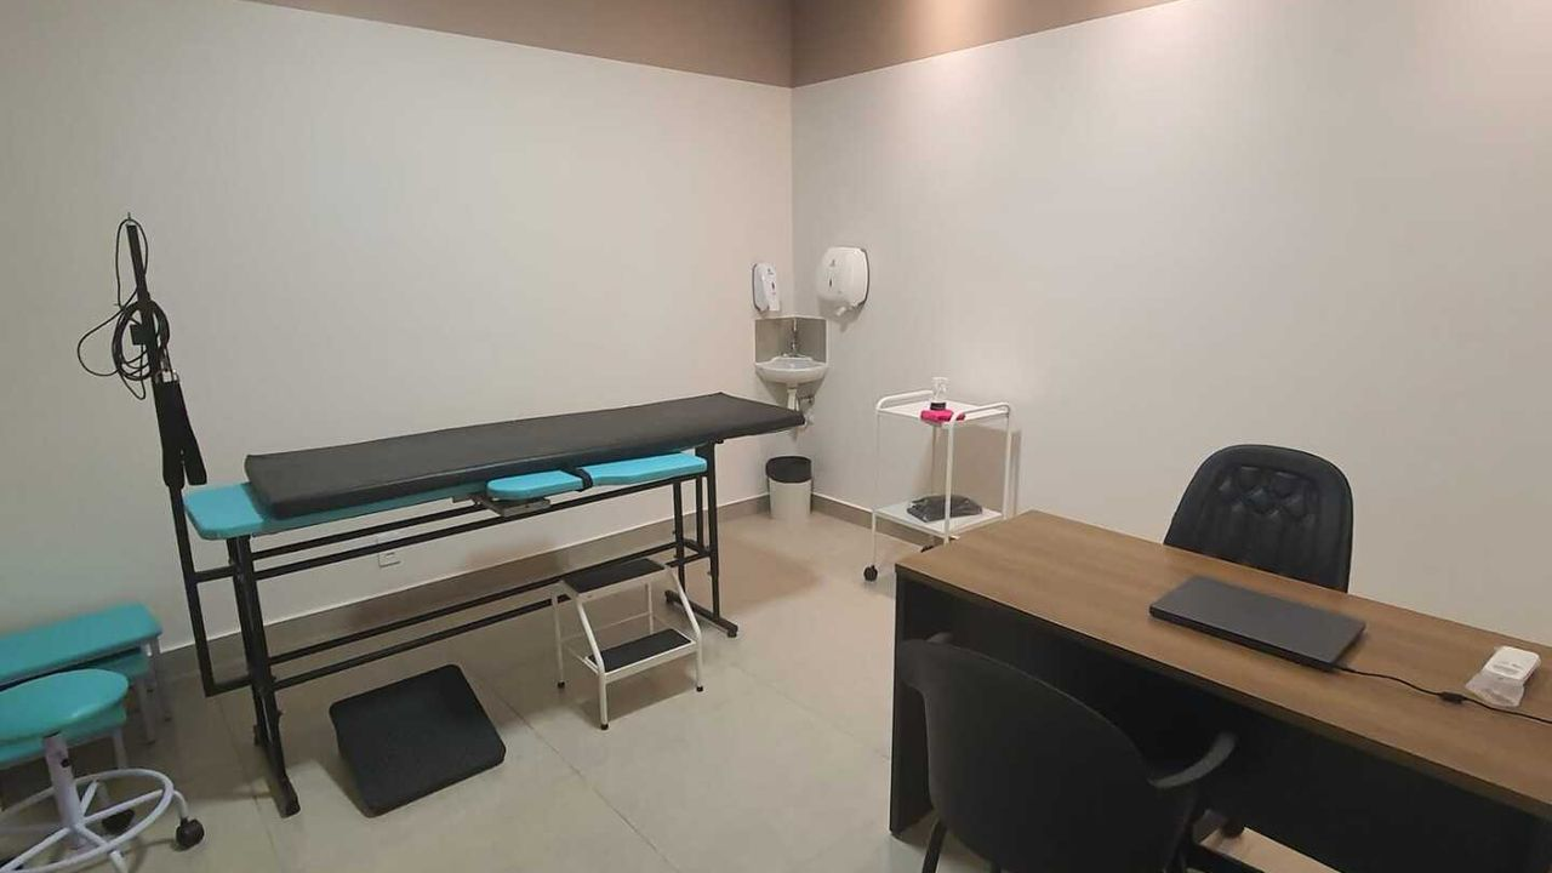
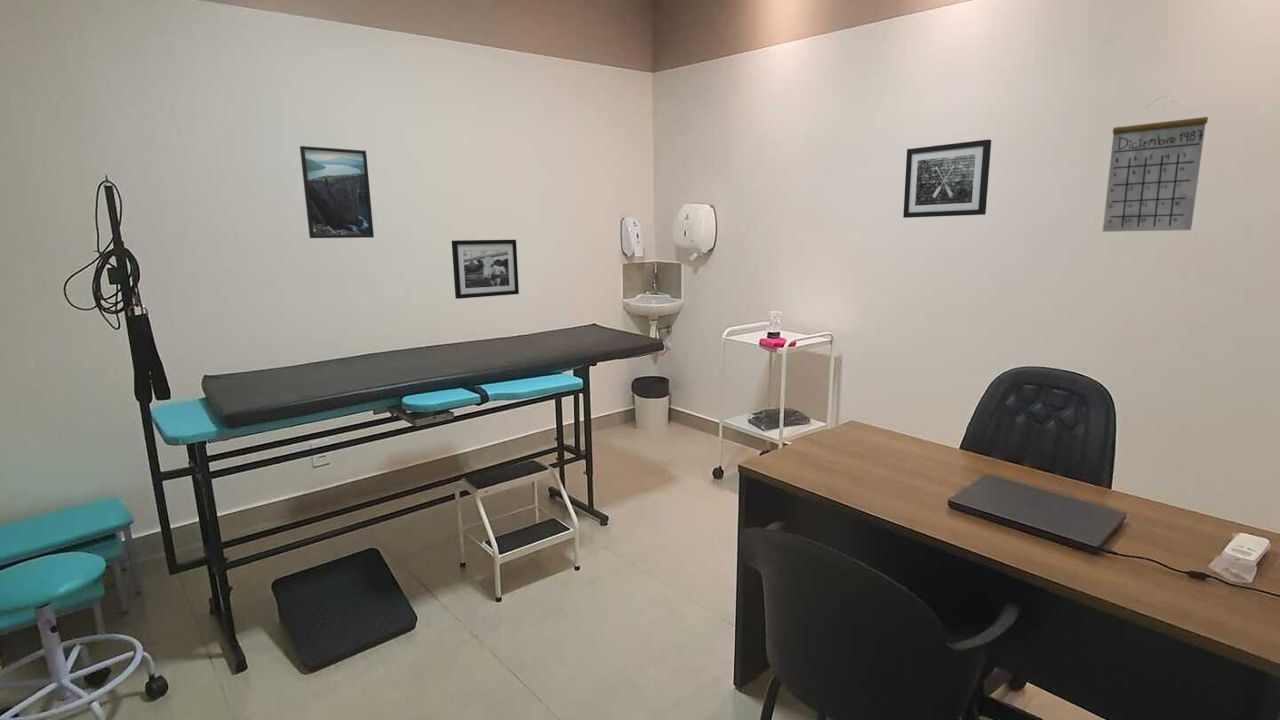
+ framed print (338, 193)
+ wall art (945, 180)
+ picture frame (486, 268)
+ calendar (1153, 164)
